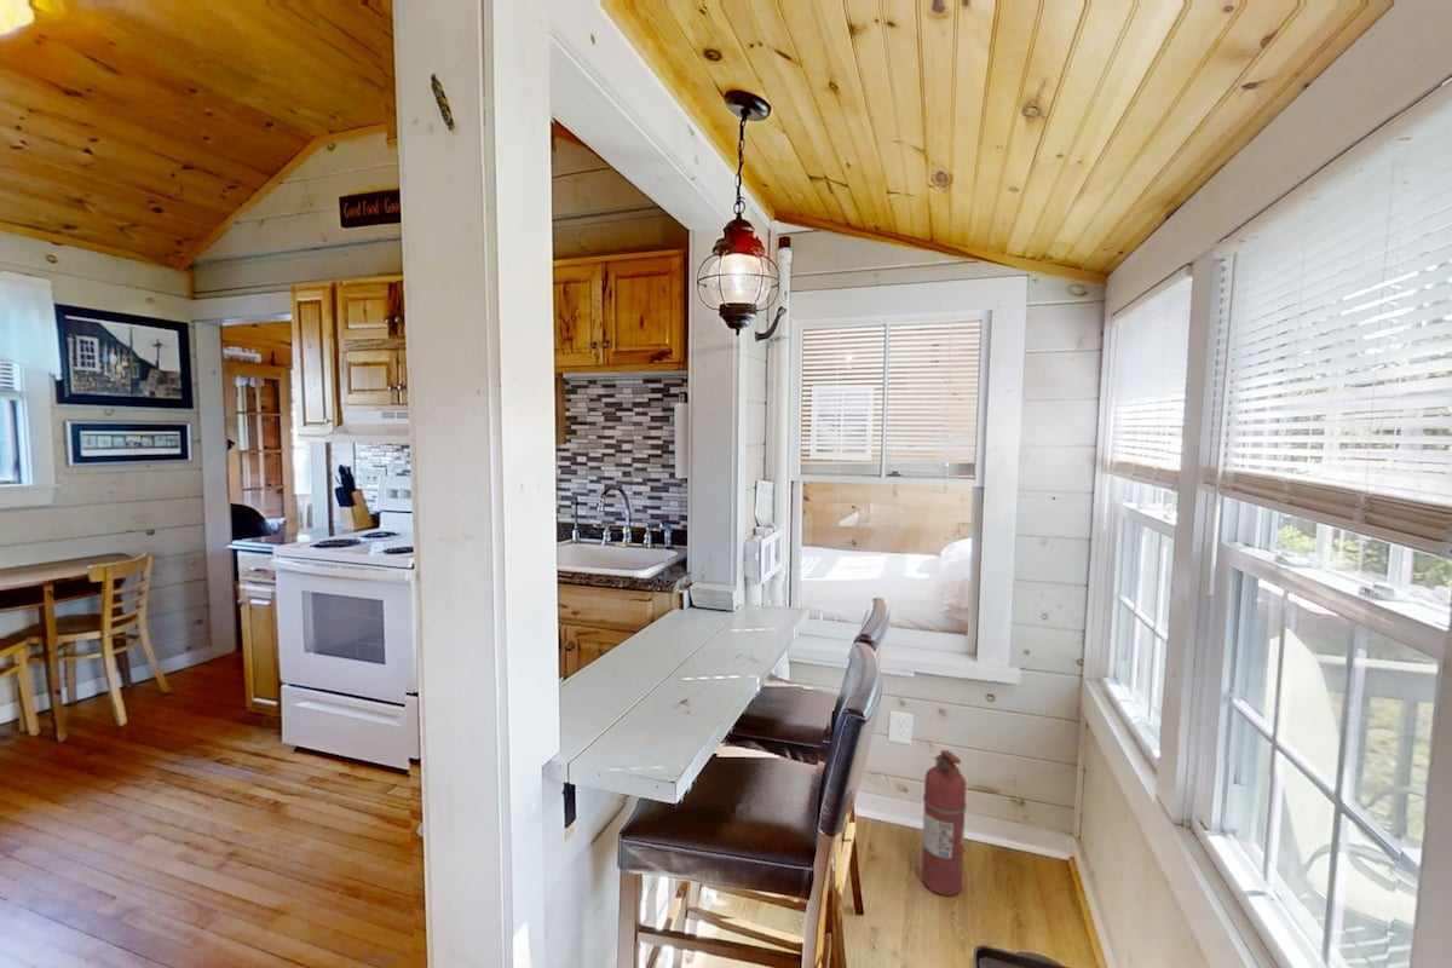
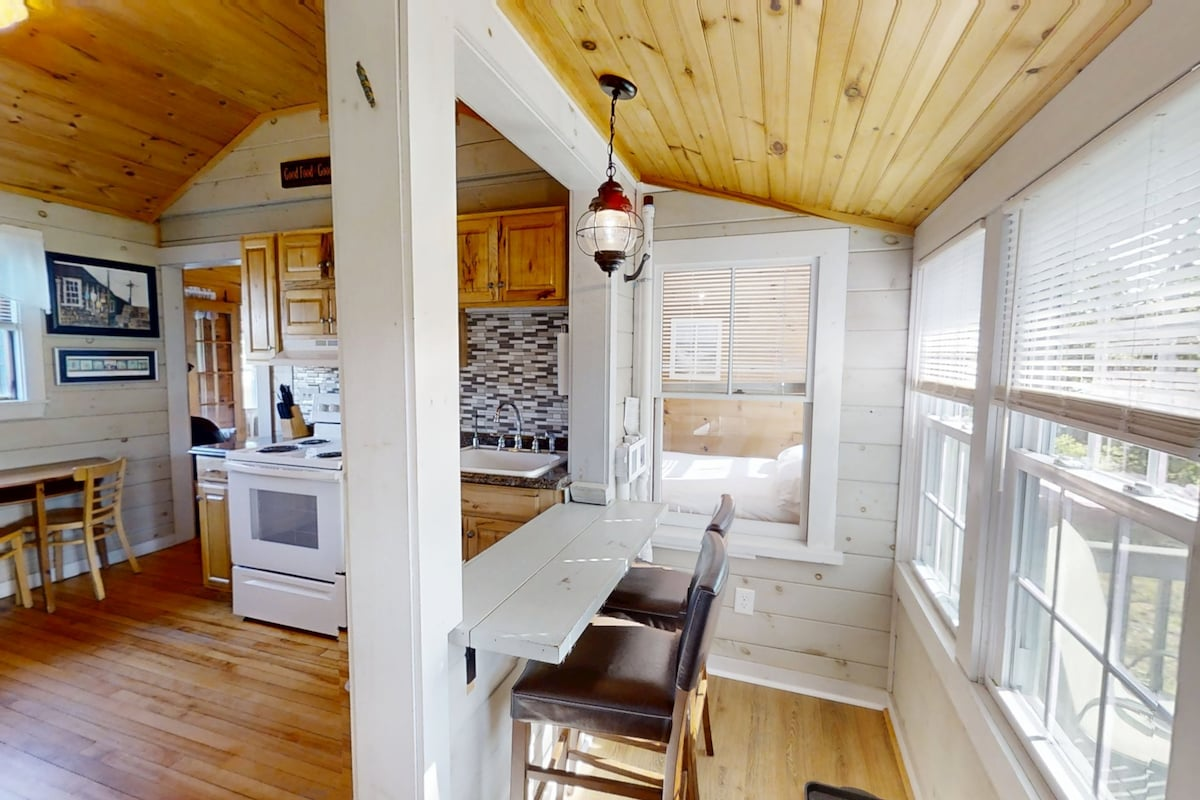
- fire extinguisher (944, 816)
